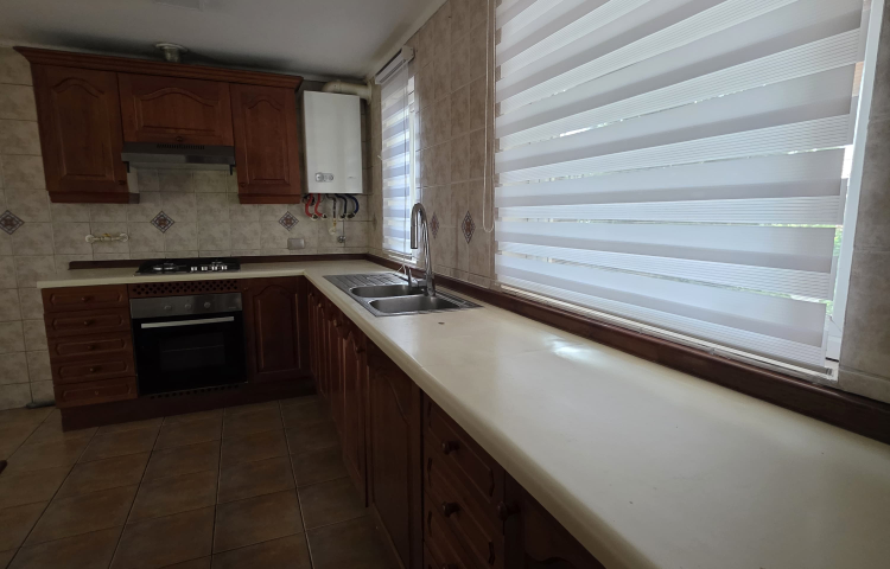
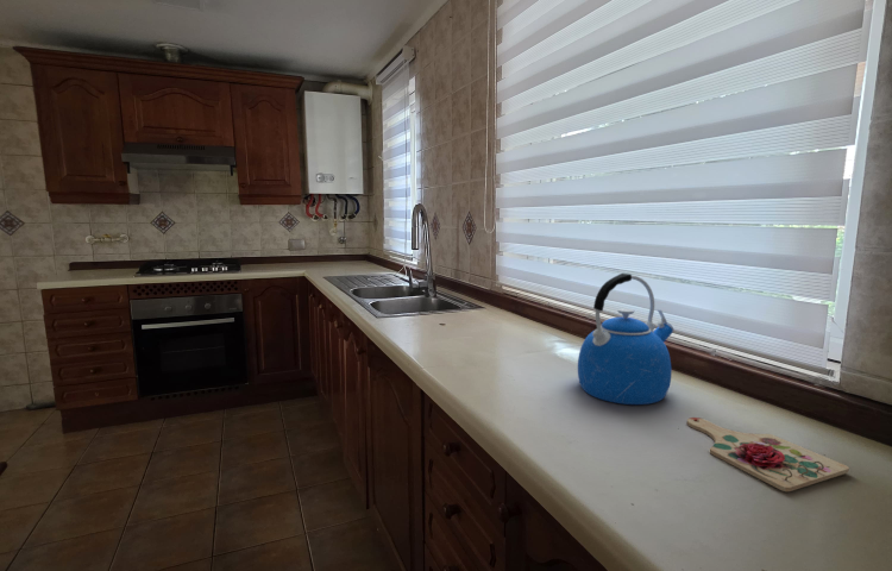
+ kettle (633, 331)
+ cutting board (747, 440)
